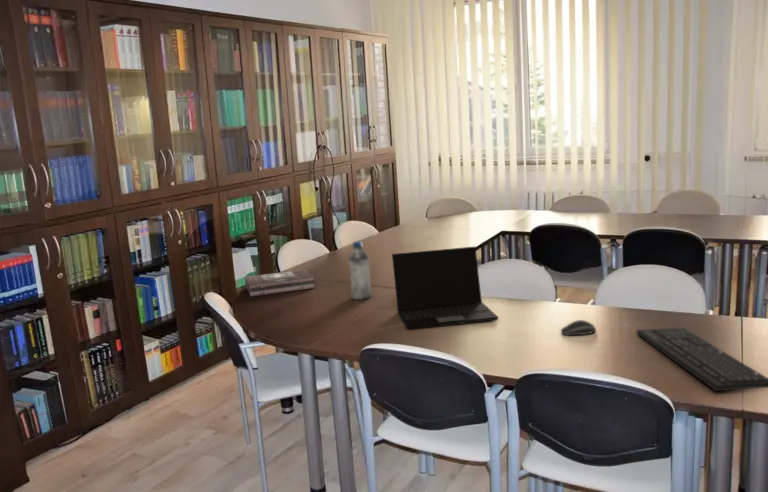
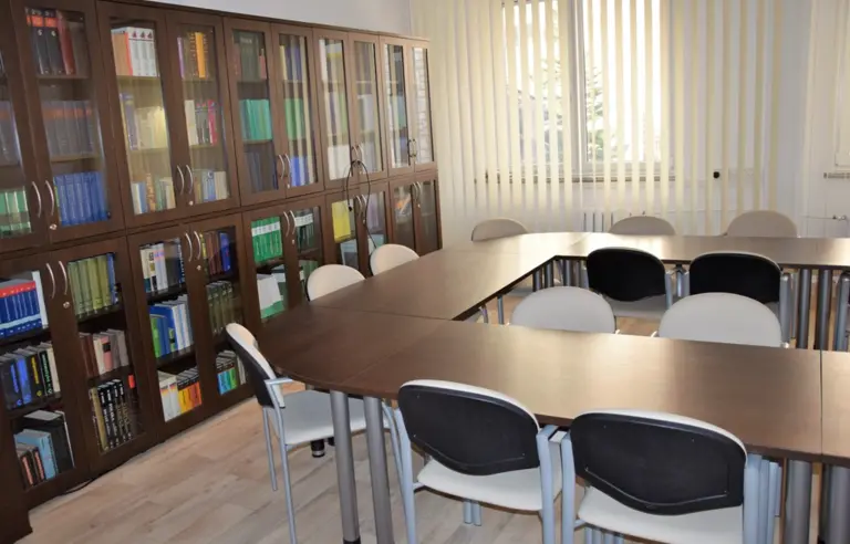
- keyboard (699, 354)
- laptop (442, 285)
- computer mouse (578, 327)
- water bottle (359, 269)
- first aid kit (278, 282)
